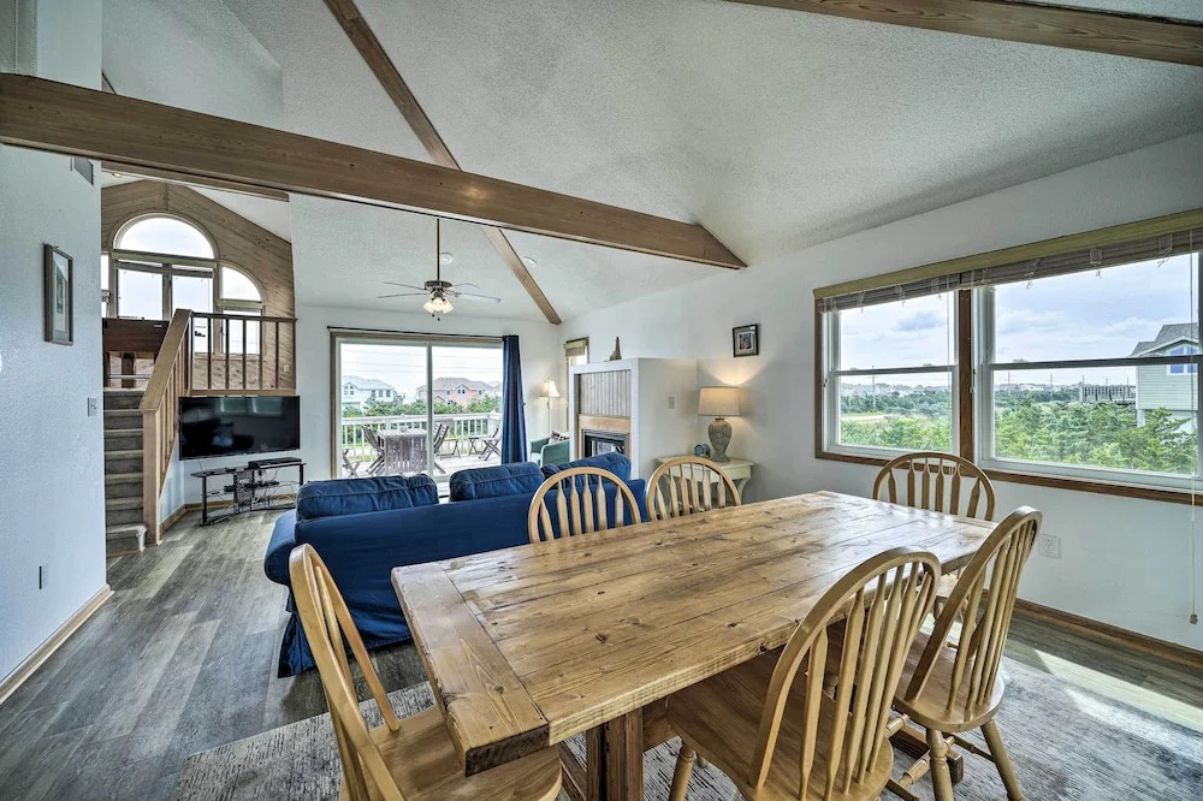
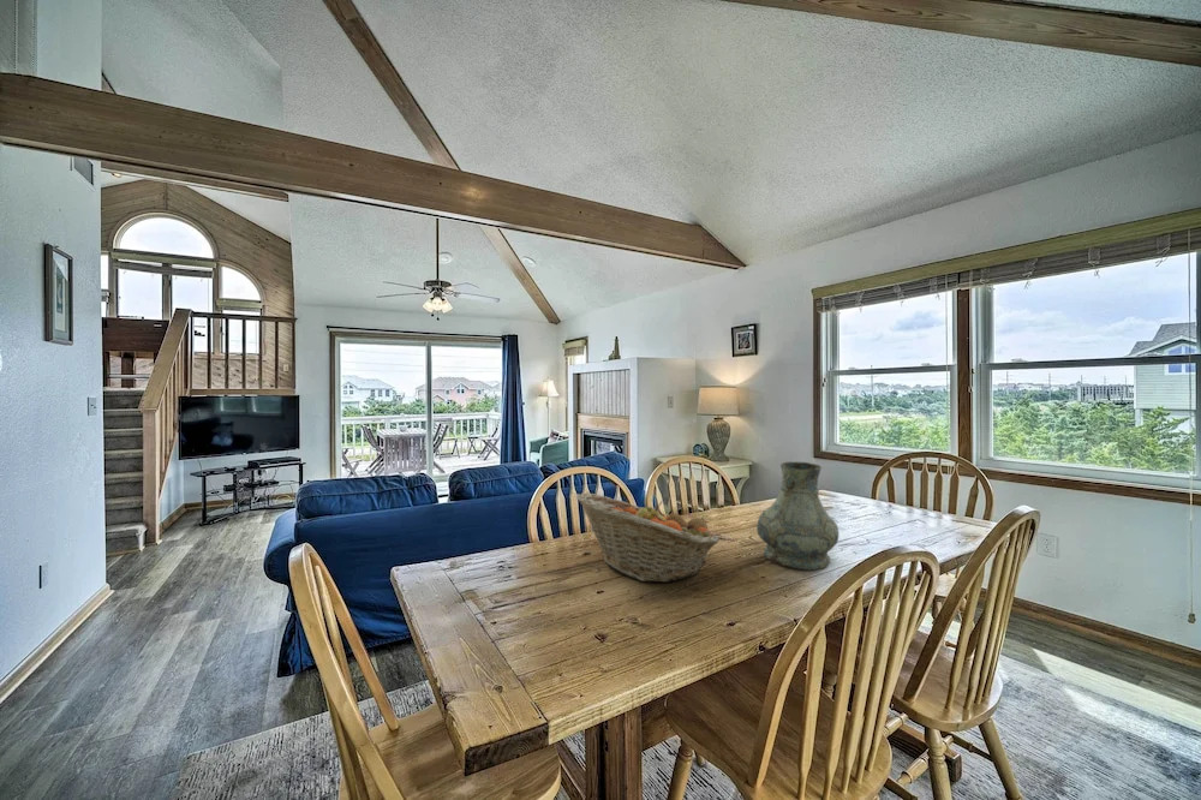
+ fruit basket (644, 529)
+ vase (796, 511)
